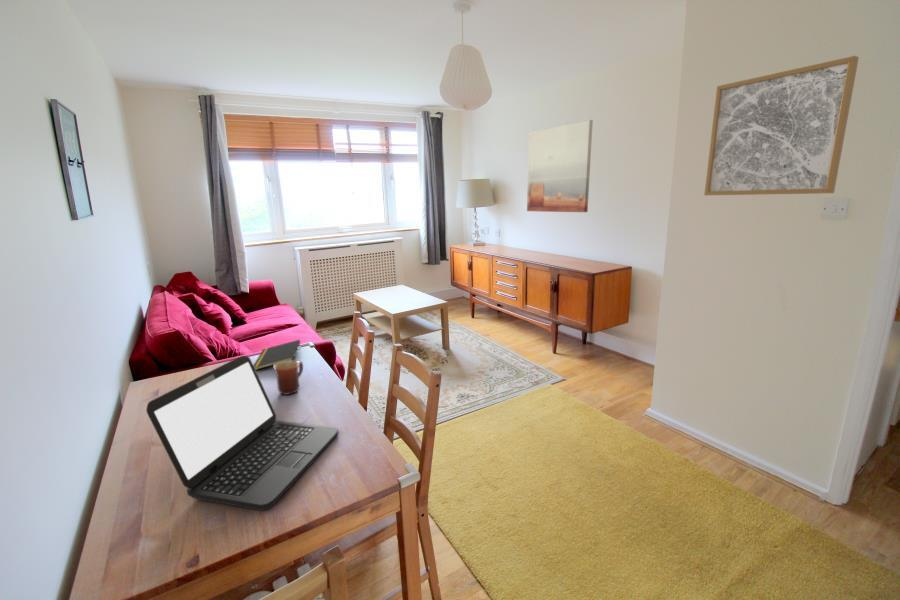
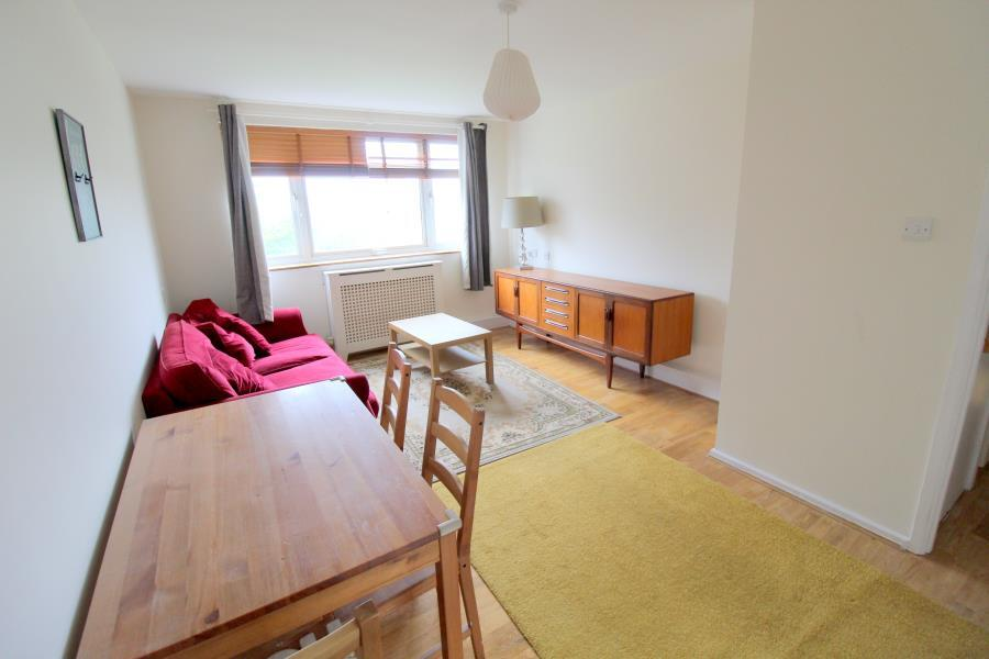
- mug (291, 376)
- wall art (771, 135)
- notepad (277, 354)
- laptop (255, 421)
- wall art (556, 170)
